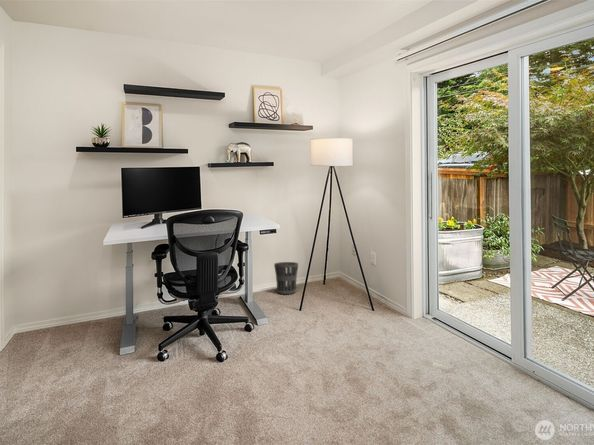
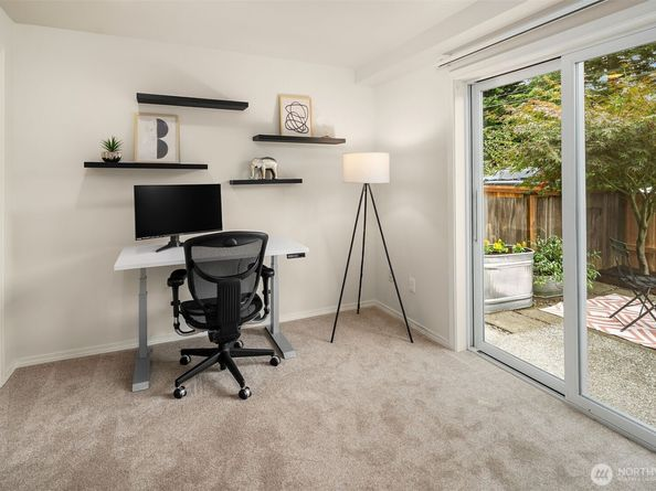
- wastebasket (286, 277)
